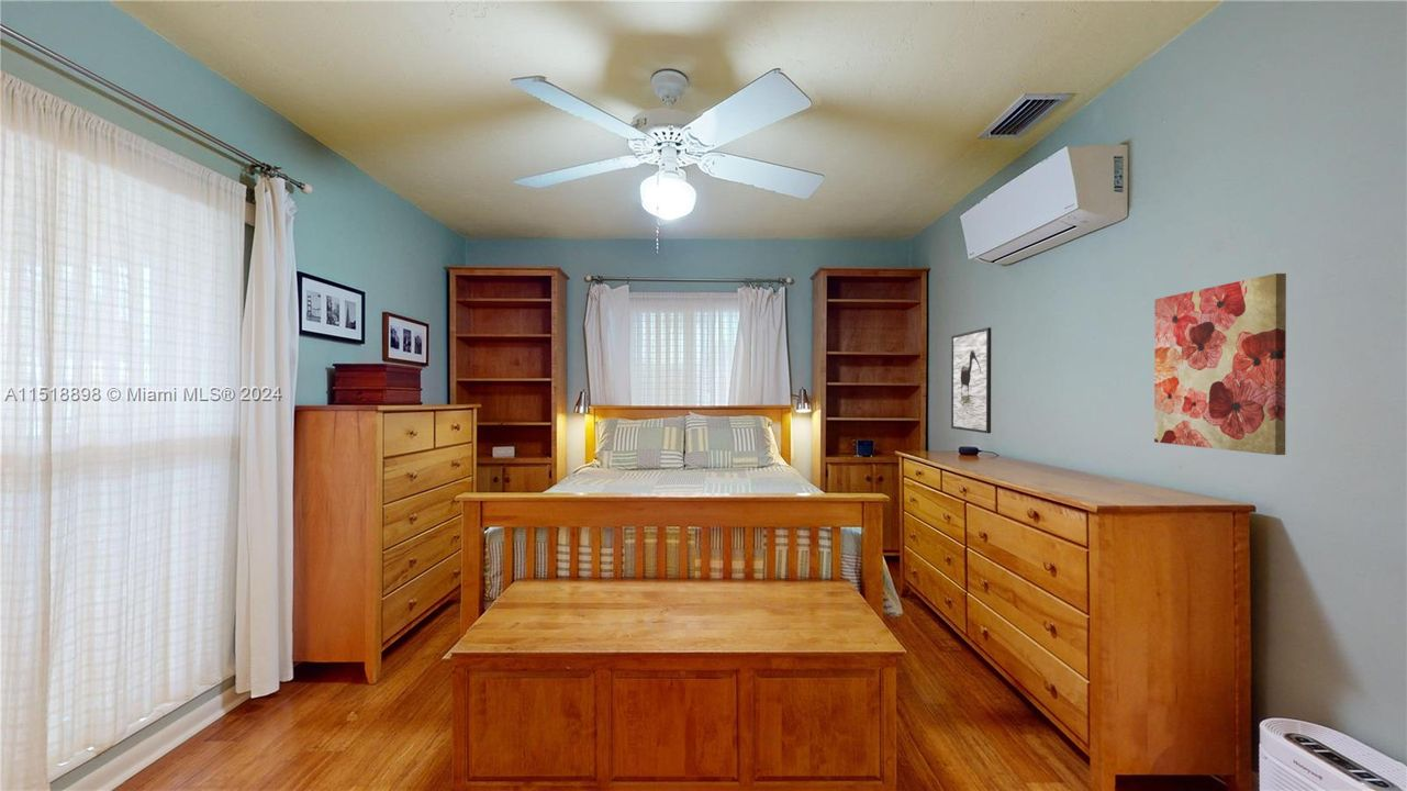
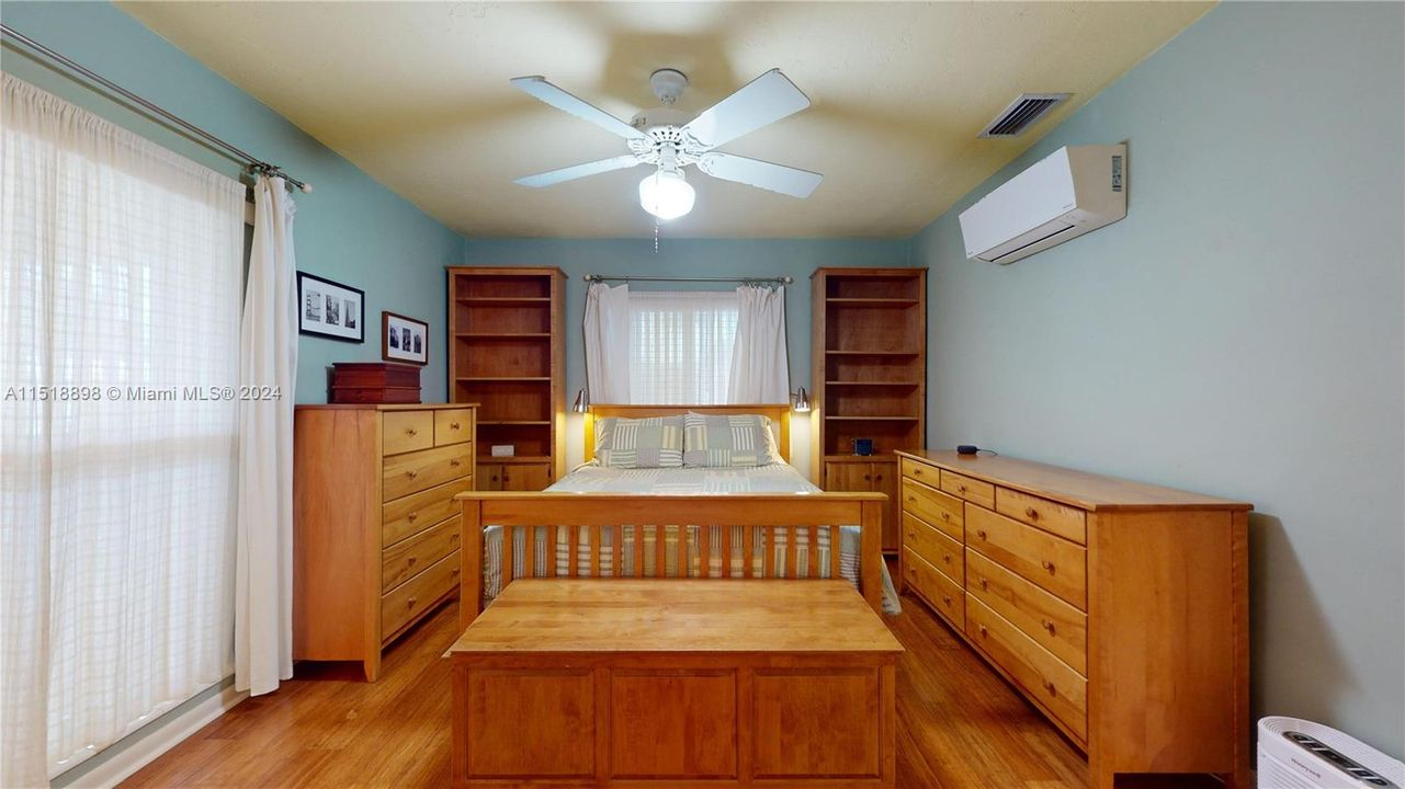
- wall art (1211, 367)
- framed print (970, 381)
